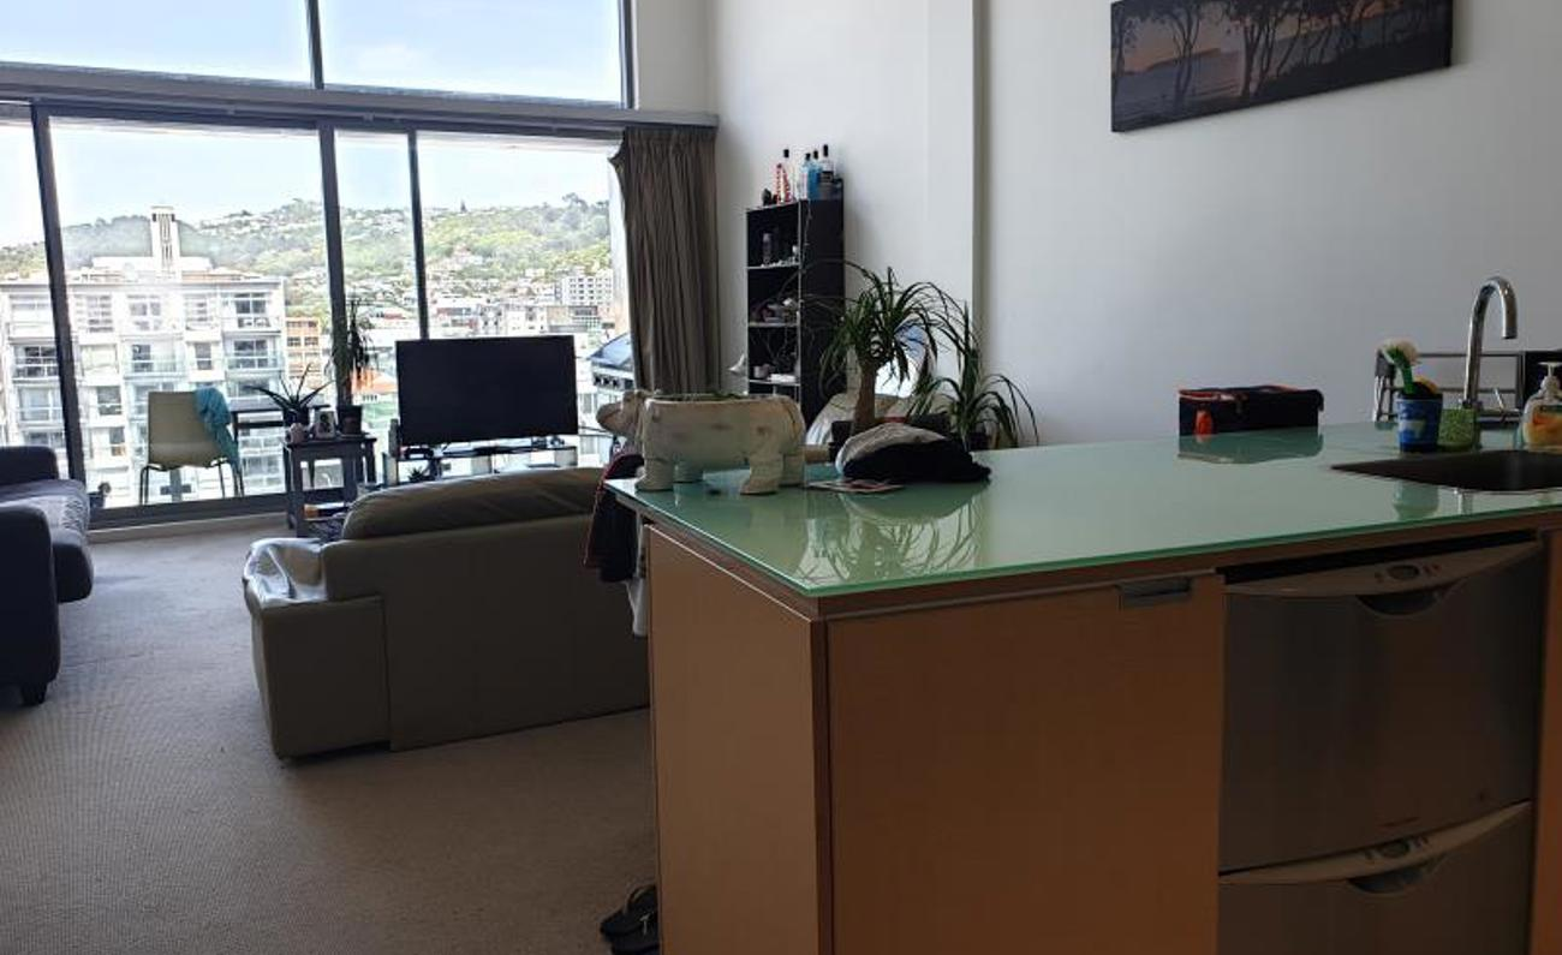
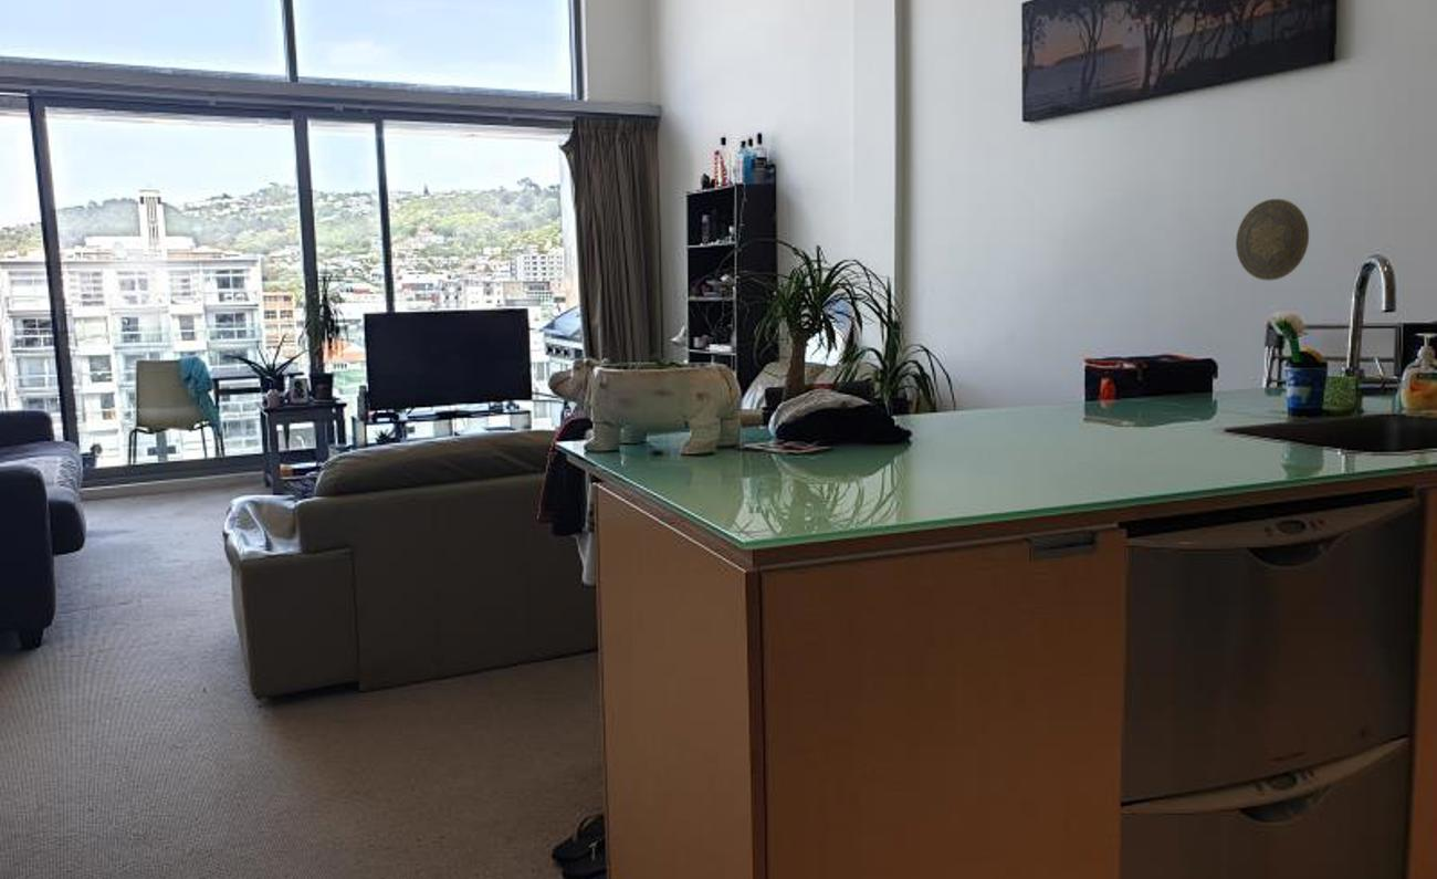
+ decorative plate (1269, 239)
